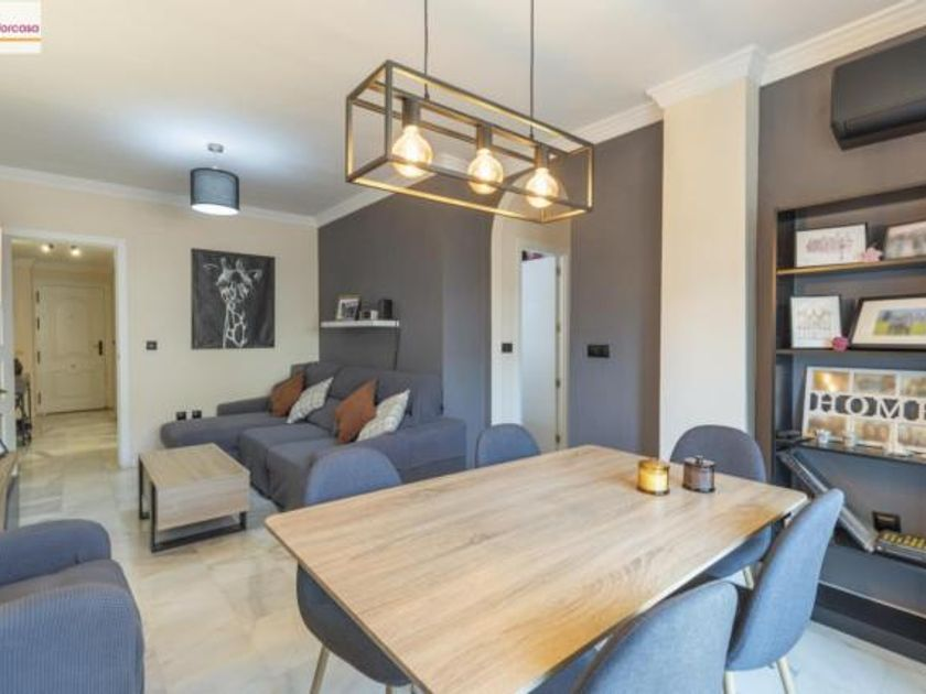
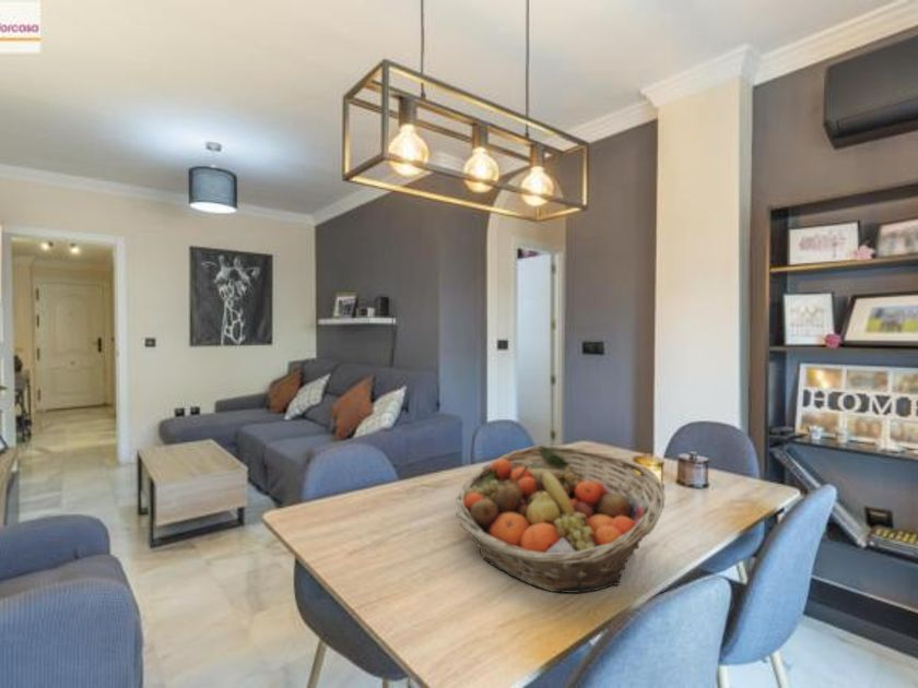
+ fruit basket (552, 508)
